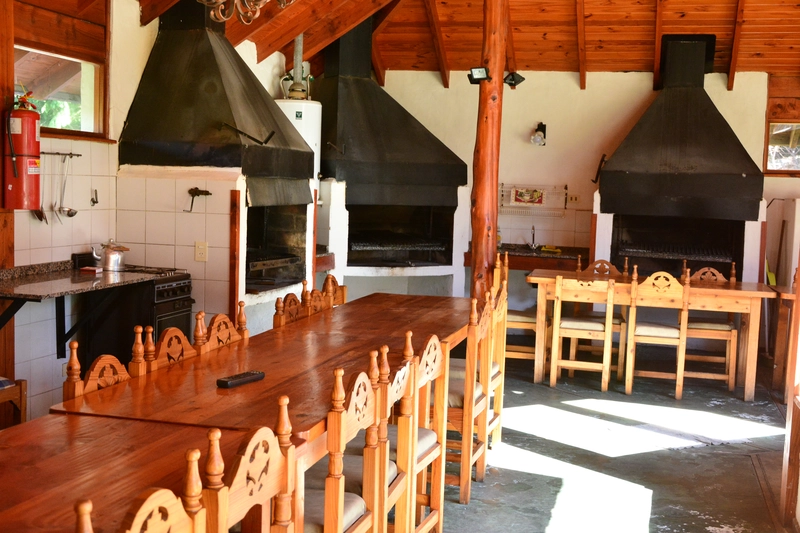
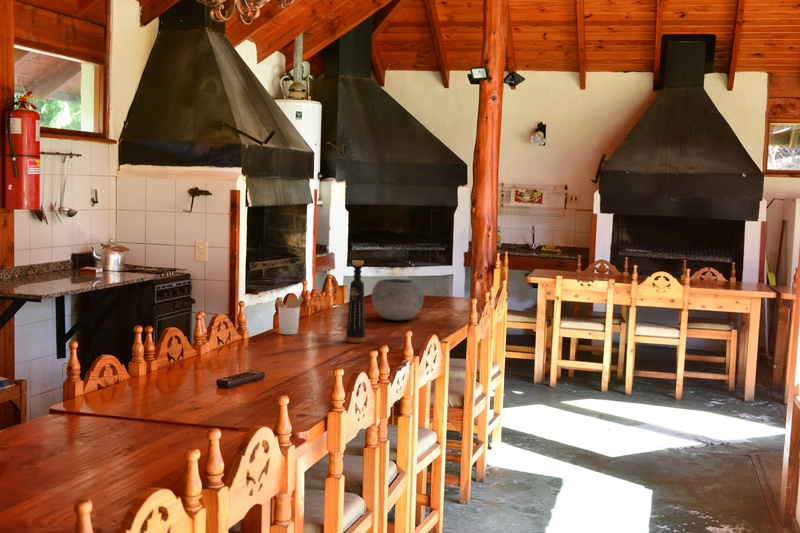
+ bowl (397, 299)
+ utensil holder (290, 314)
+ bottle (356, 301)
